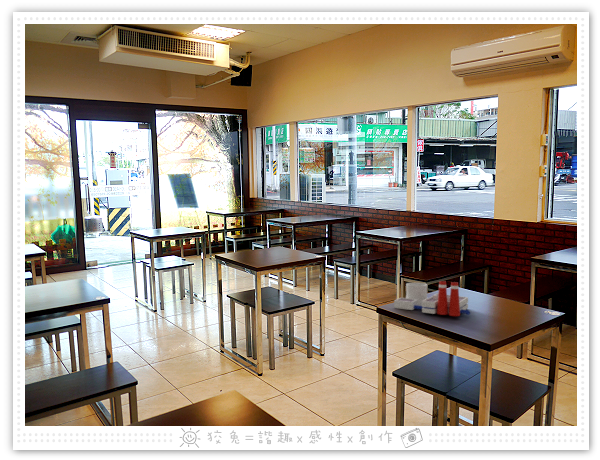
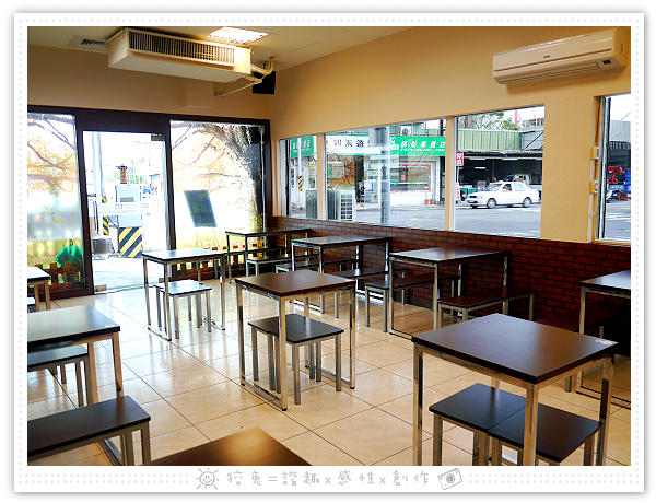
- architectural model (435, 294)
